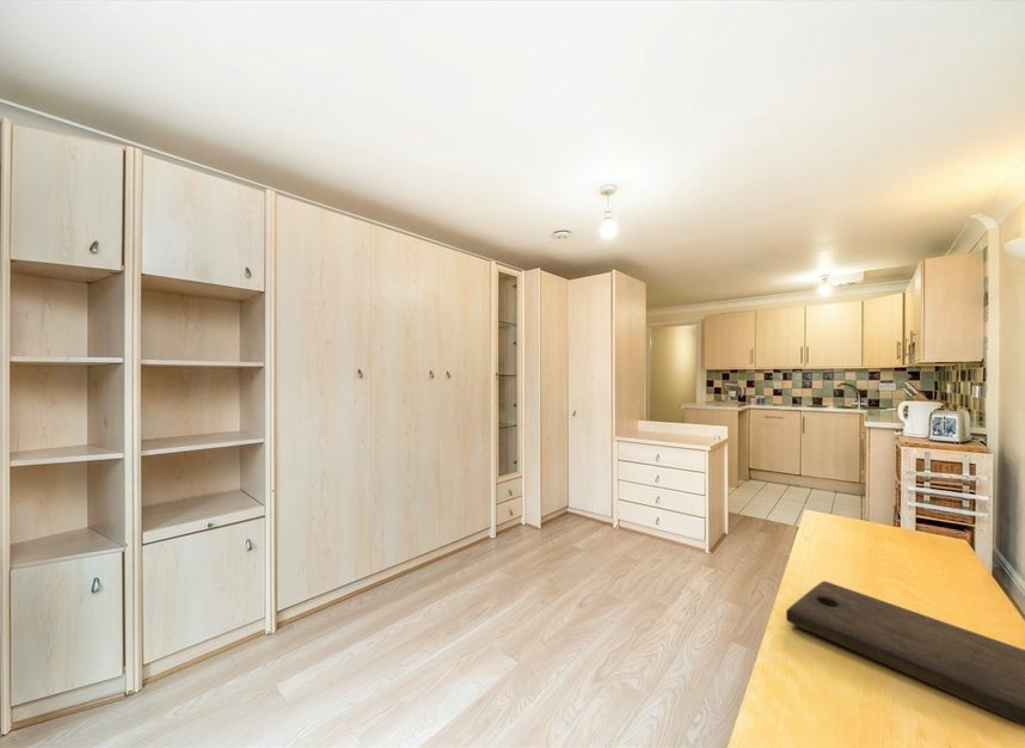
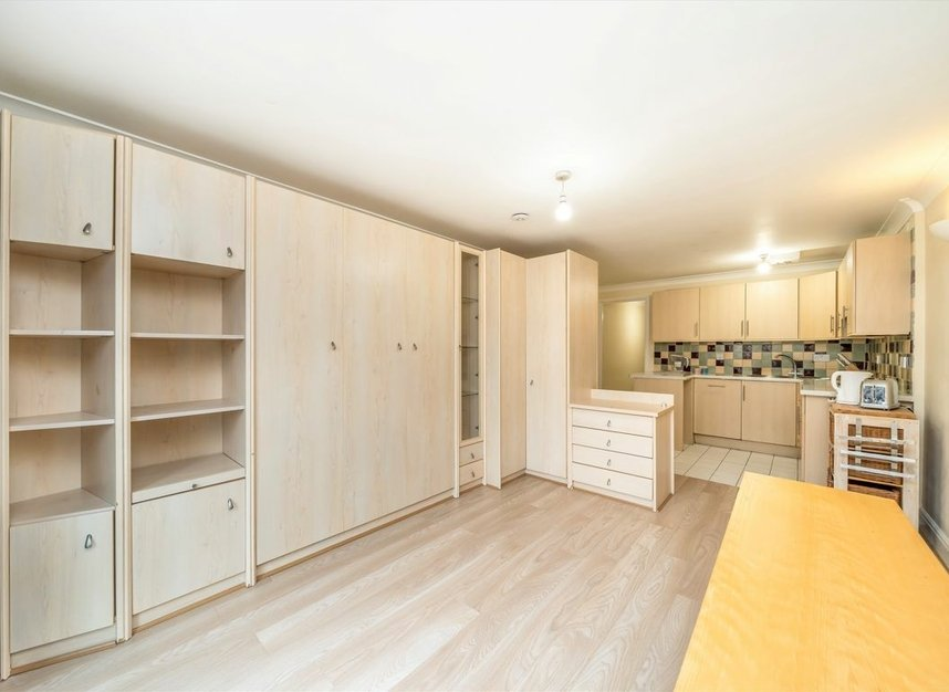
- cutting board (909, 639)
